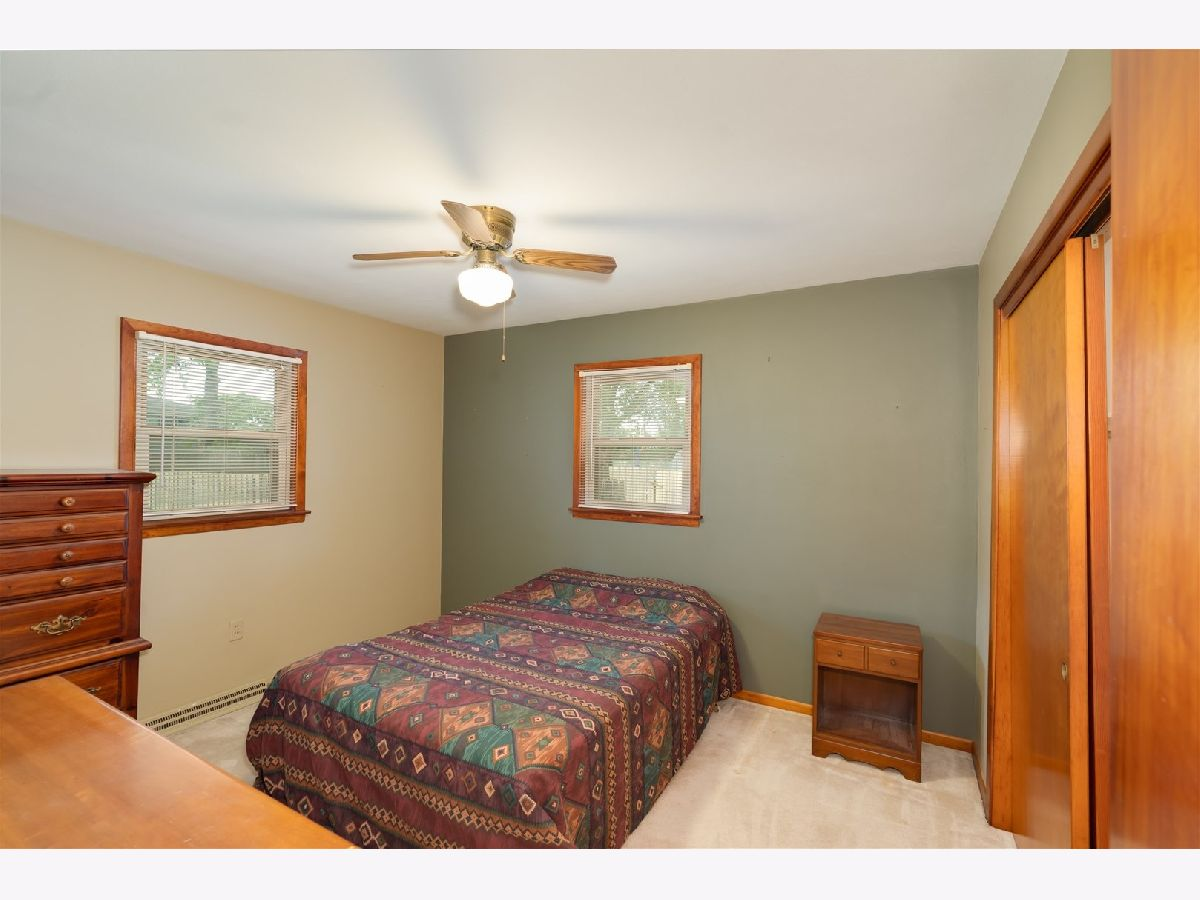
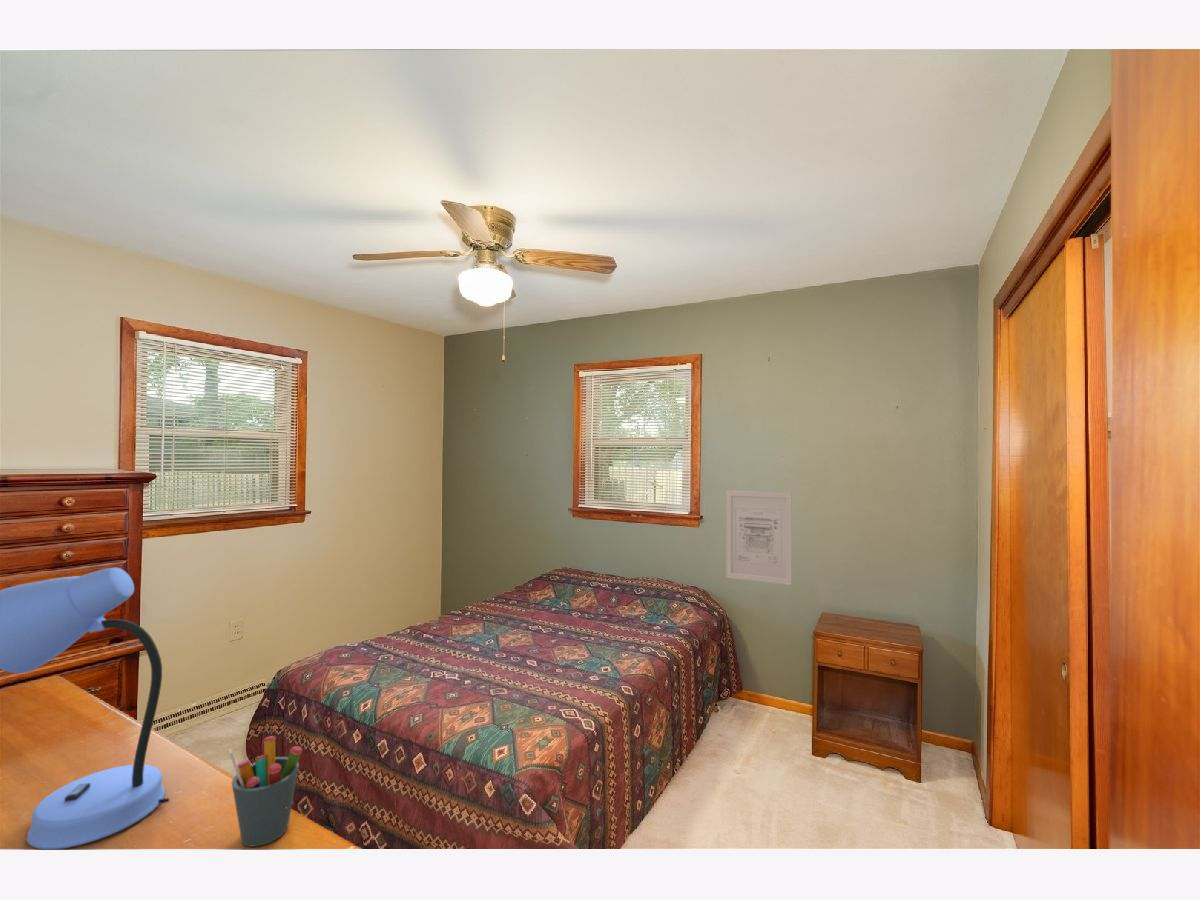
+ wall art (758, 536)
+ pen holder (266, 785)
+ desk lamp (49, 660)
